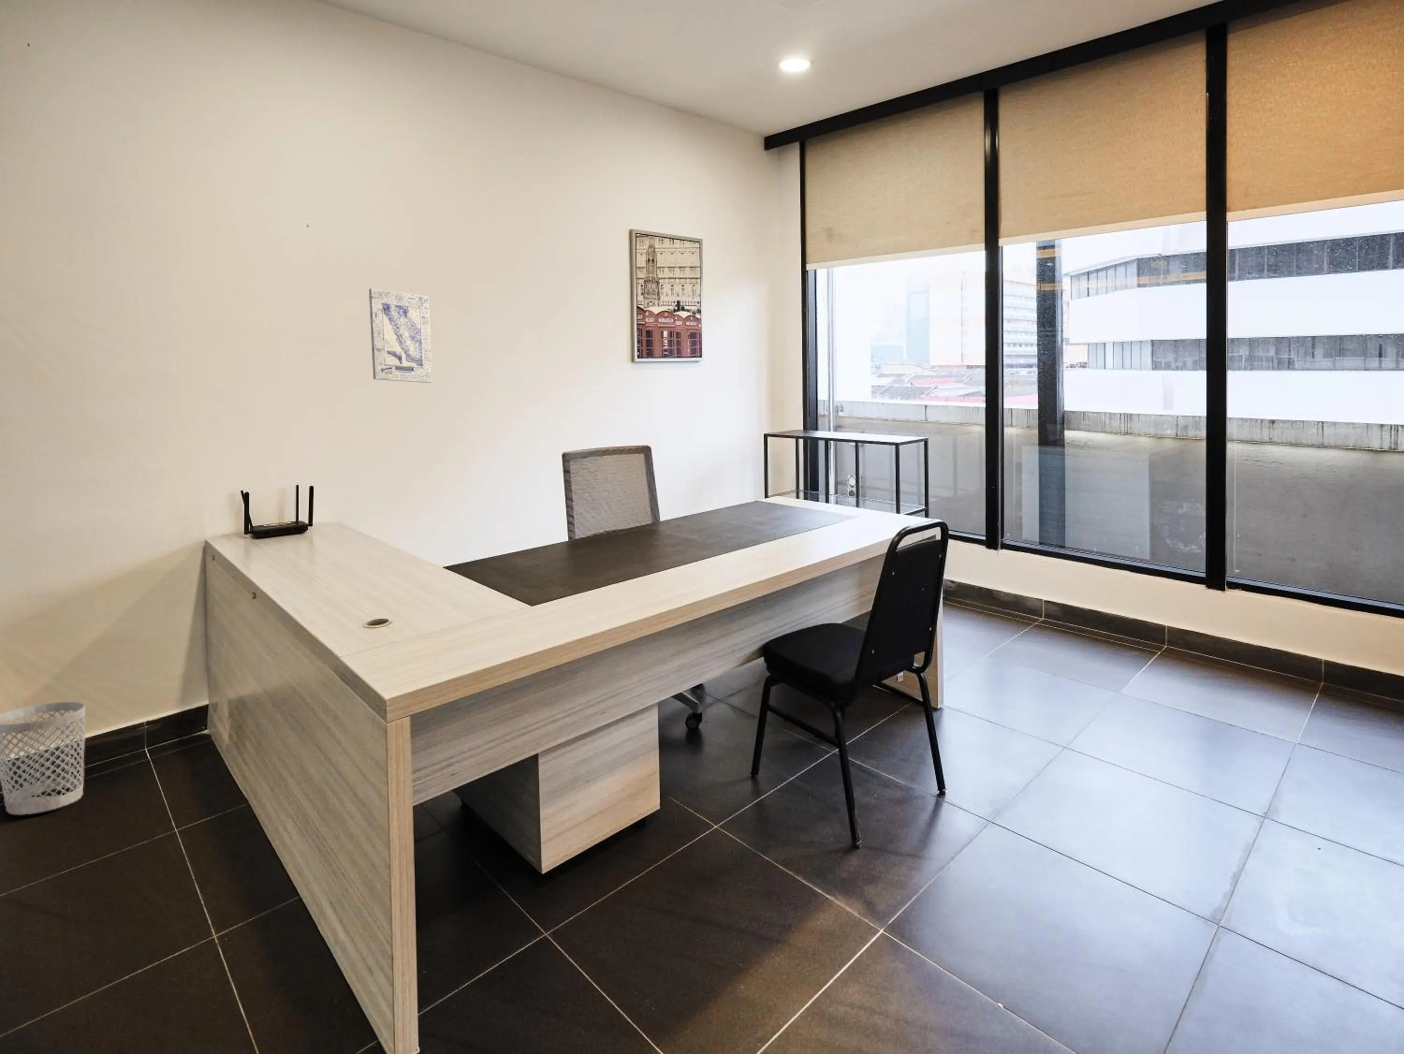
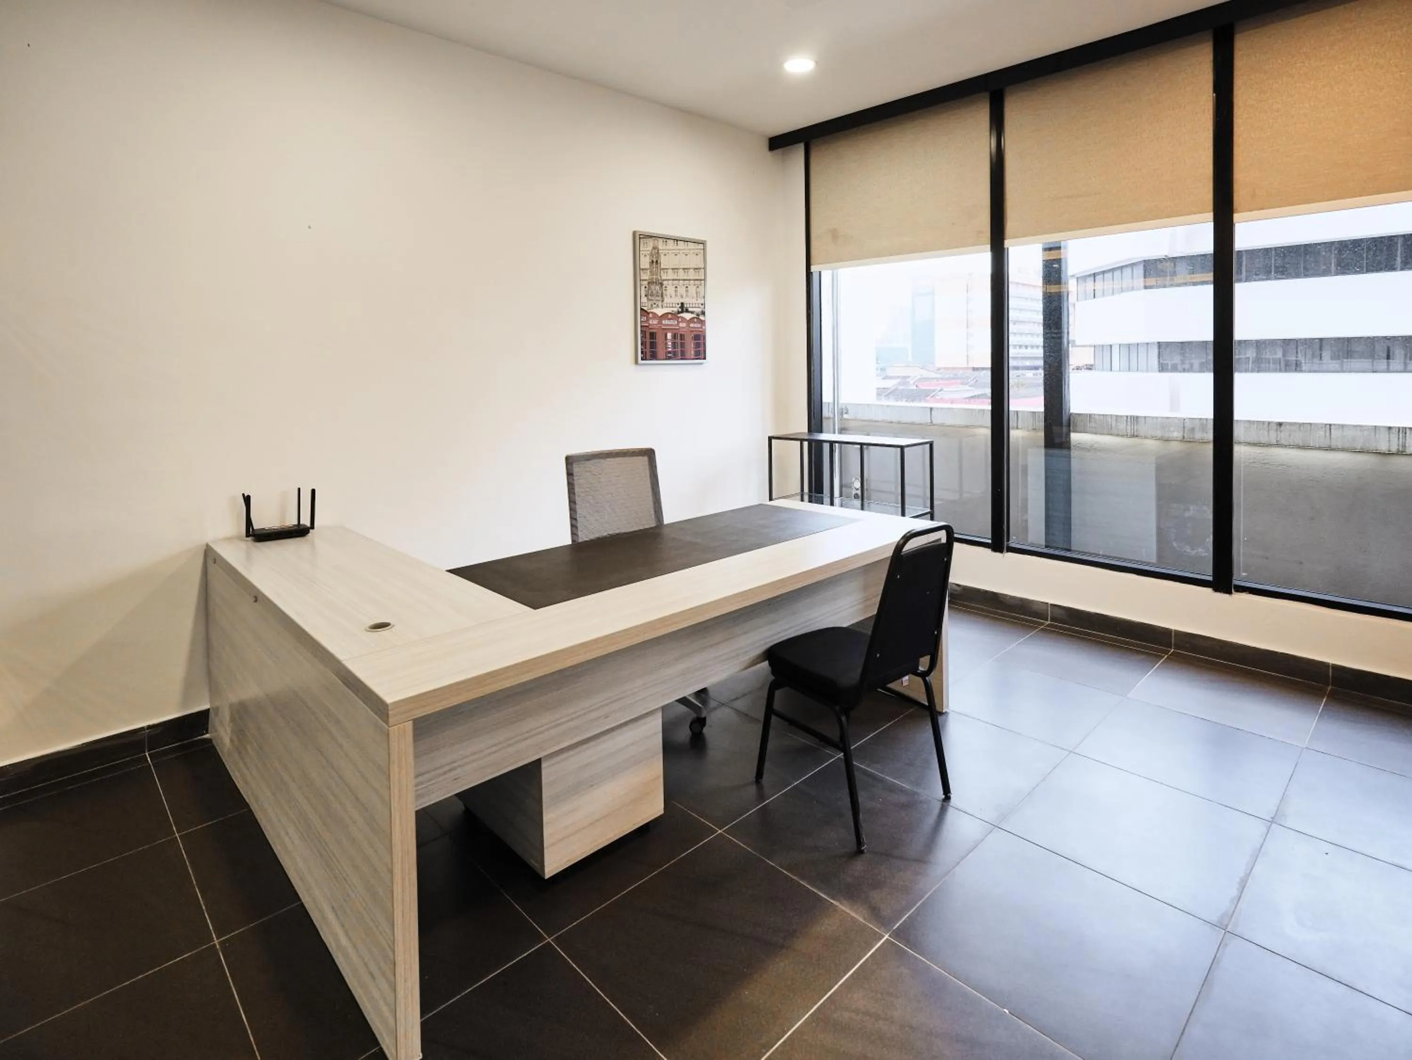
- wastebasket (42, 757)
- wall art (402, 337)
